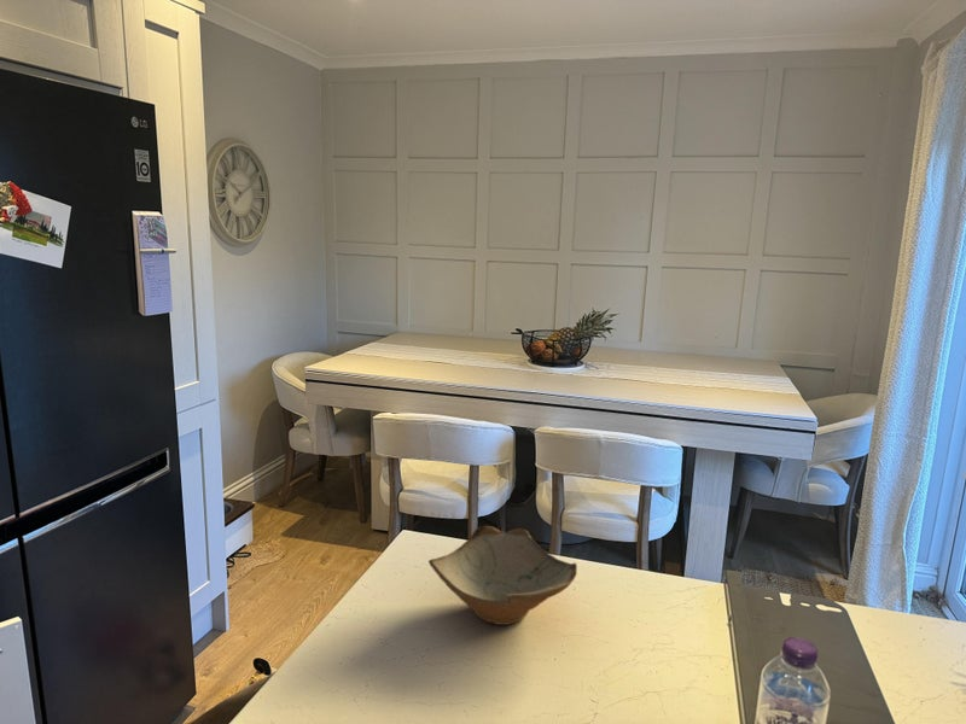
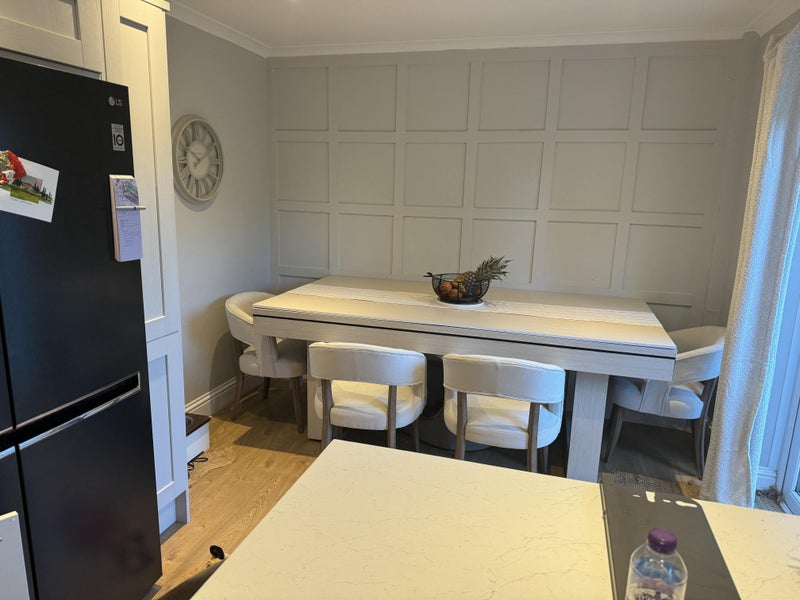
- ceramic bowl (508, 582)
